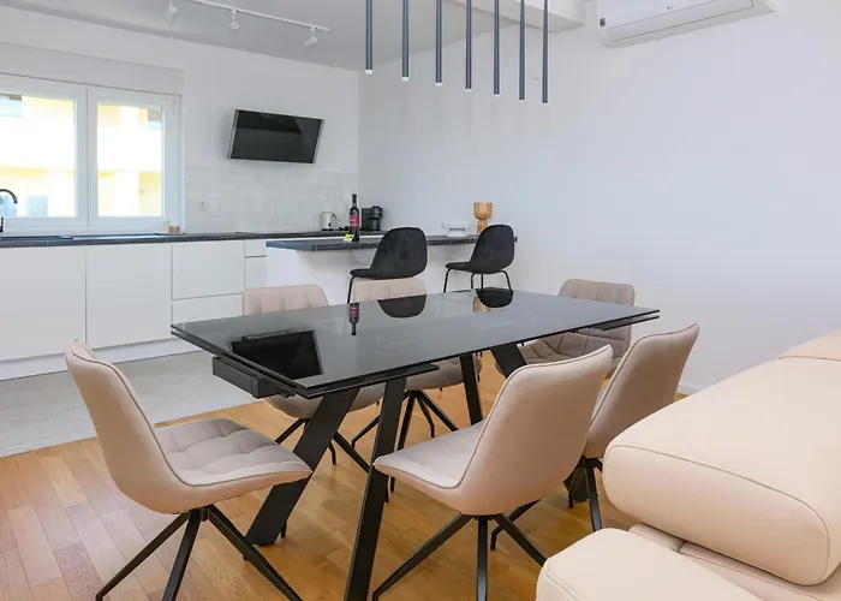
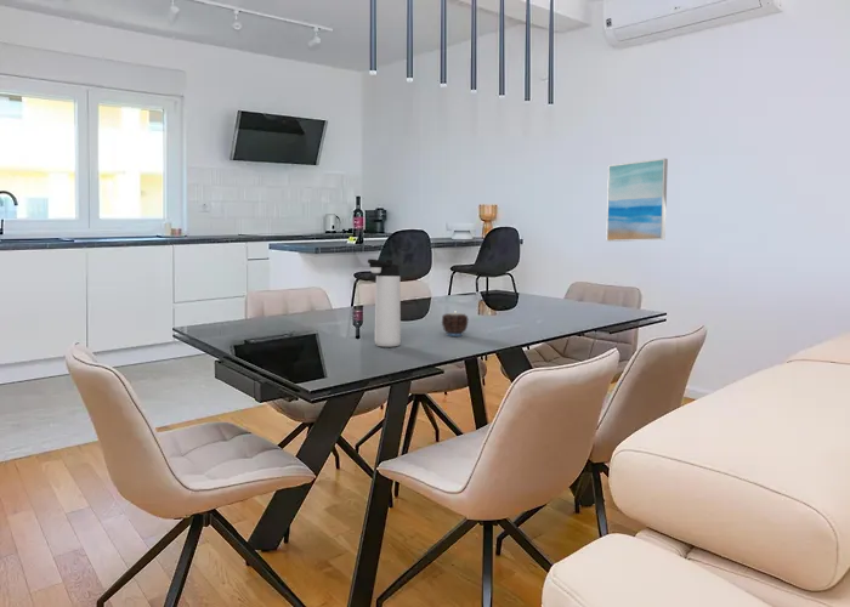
+ thermos bottle (382, 302)
+ candle (454, 322)
+ wall art (635, 202)
